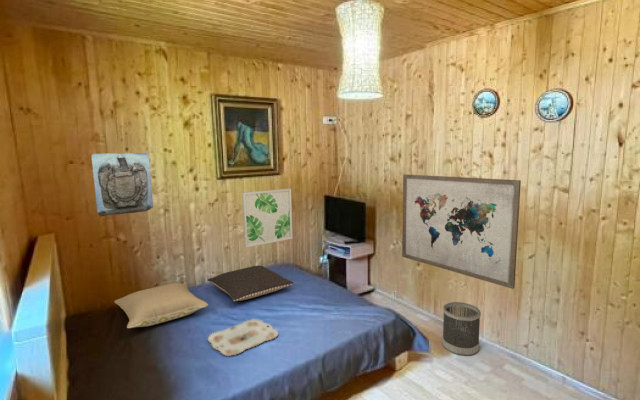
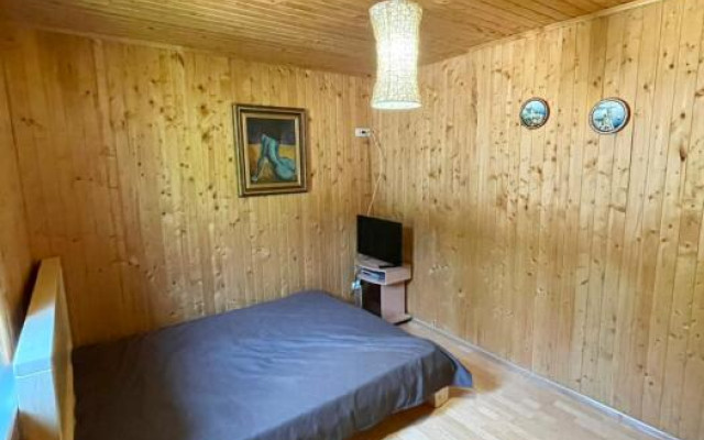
- pillow (160, 303)
- serving tray (243, 336)
- wall sculpture (124, 183)
- pillow (250, 281)
- wall art (268, 216)
- wastebasket (460, 327)
- wall art (452, 224)
